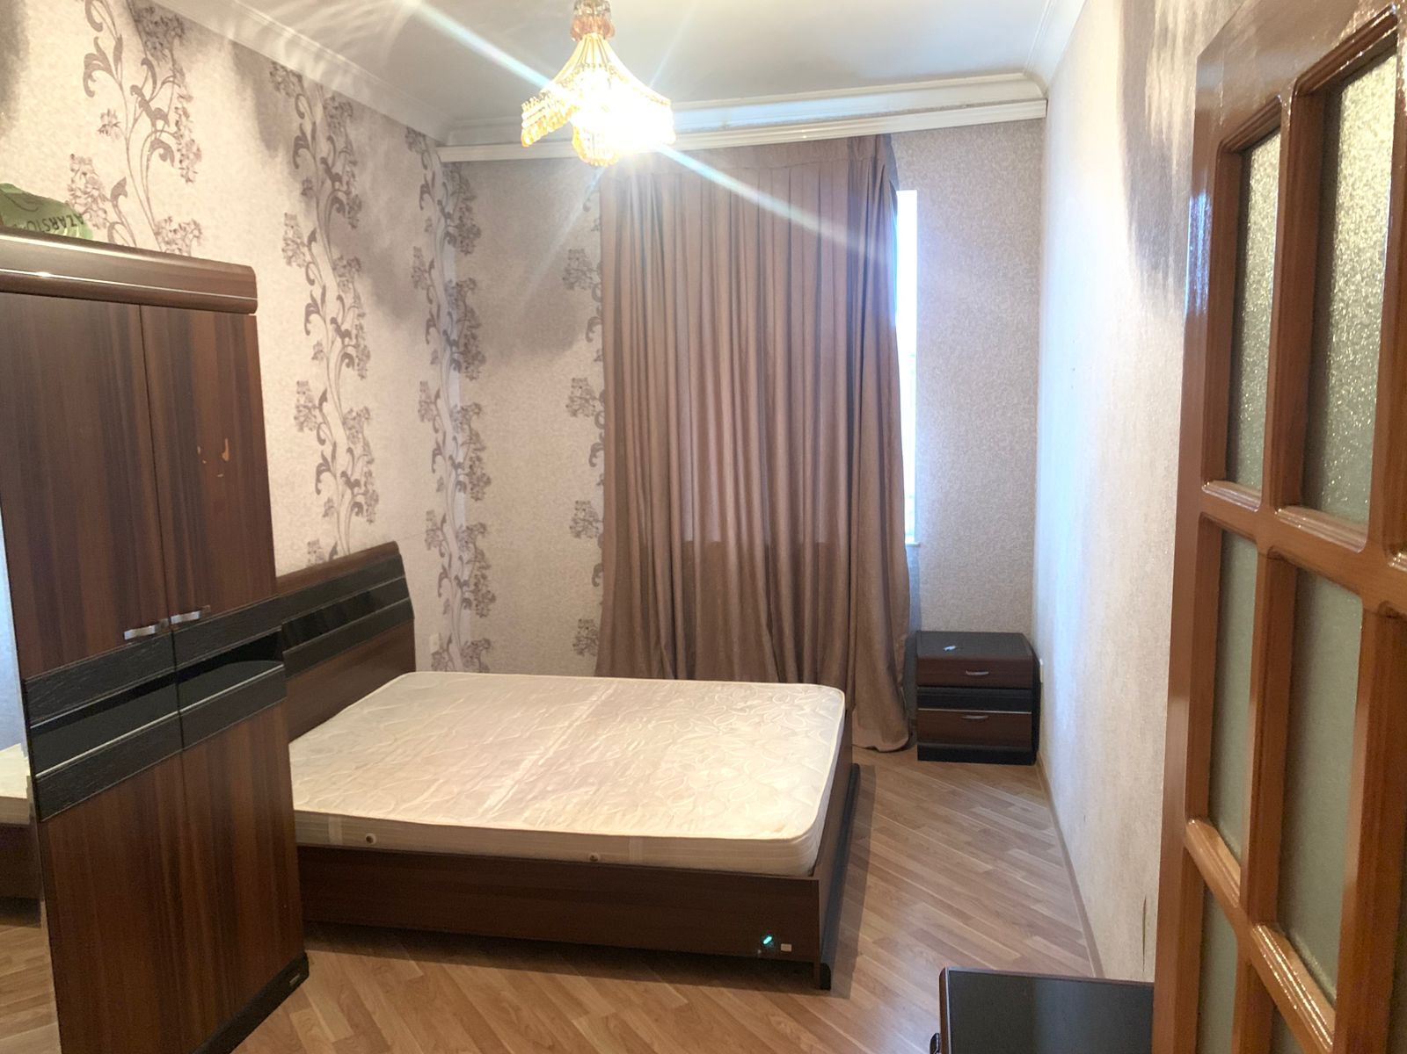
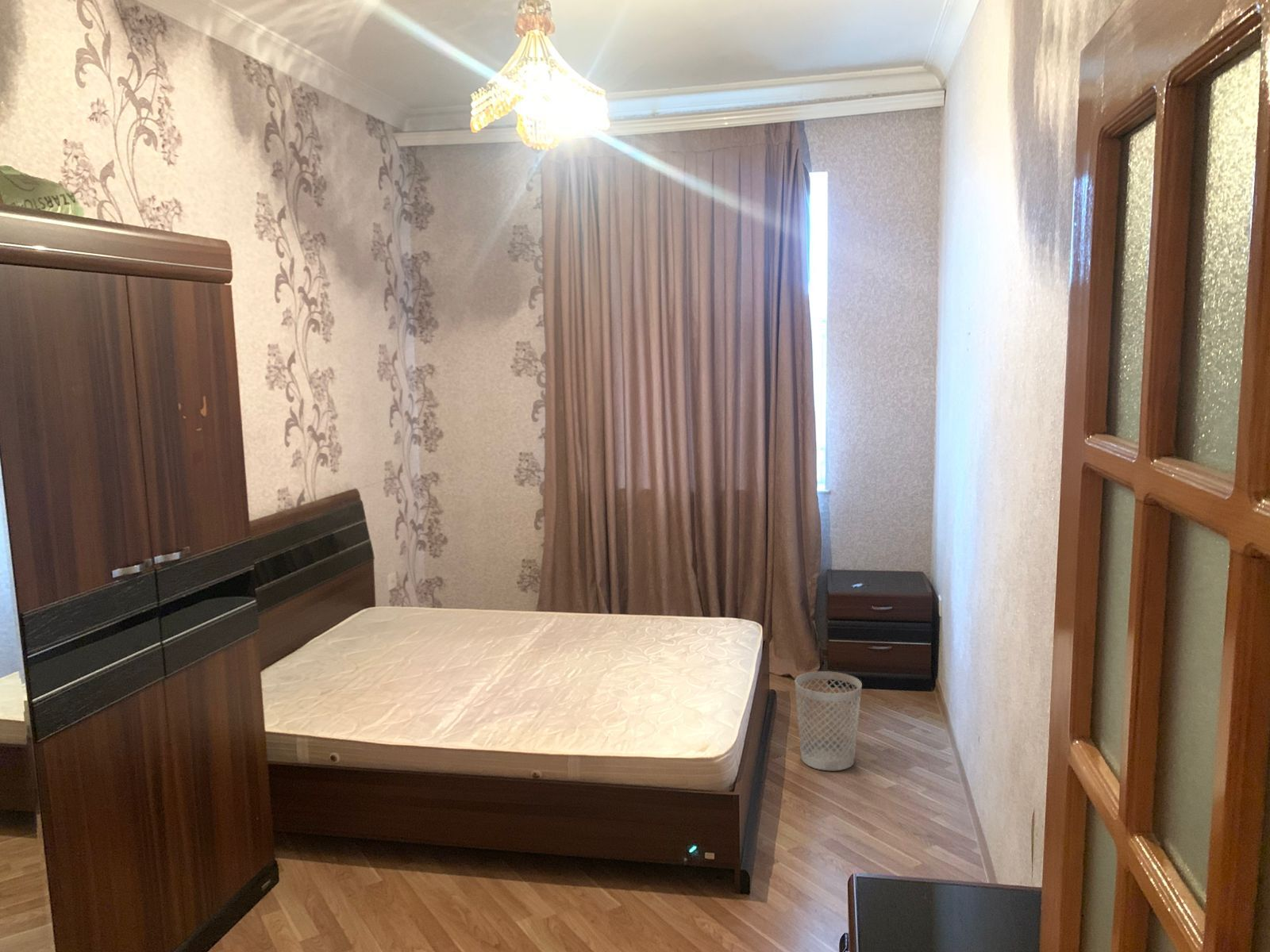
+ wastebasket (828, 721)
